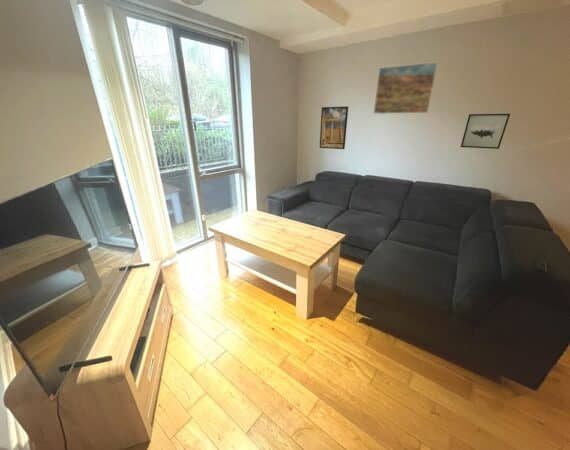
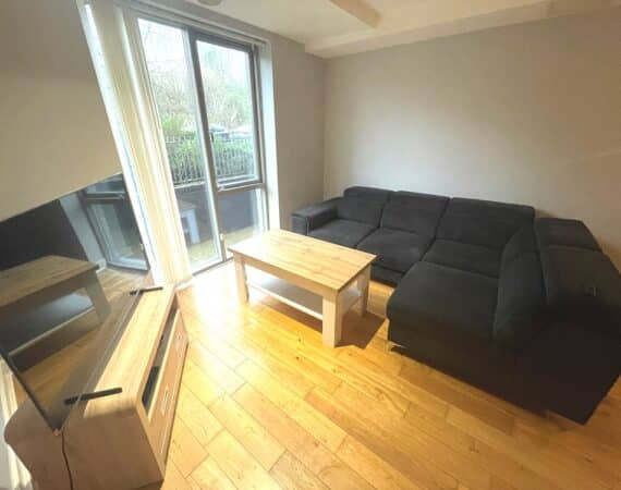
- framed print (333, 128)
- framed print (403, 90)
- wall art (483, 131)
